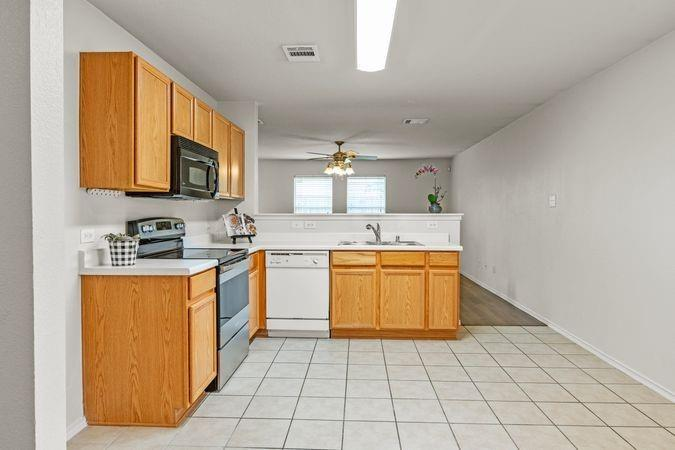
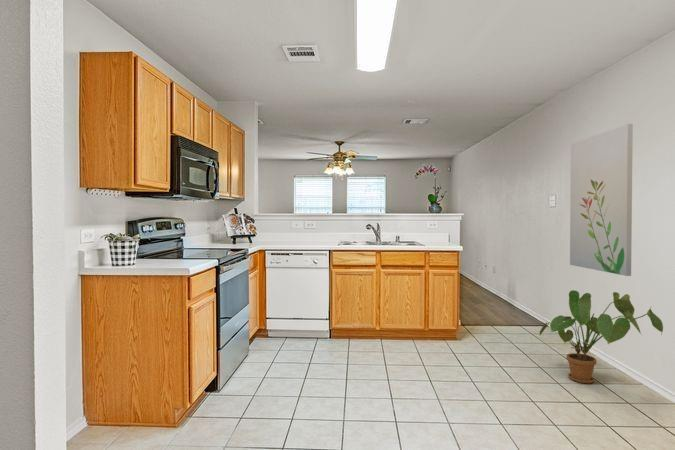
+ wall art (597, 202)
+ house plant (597, 336)
